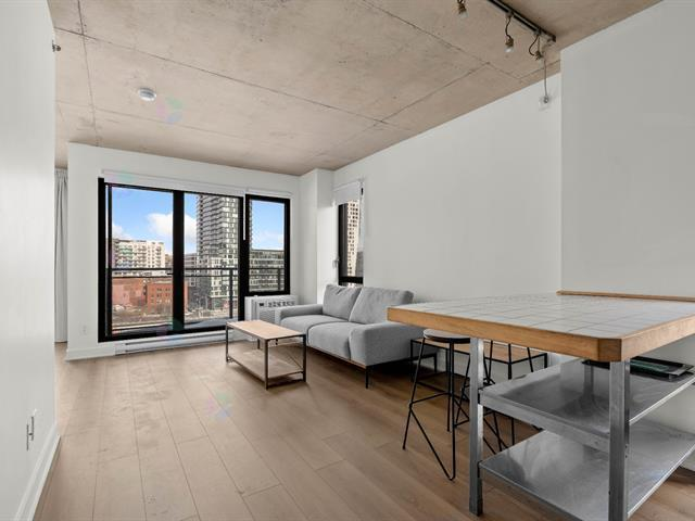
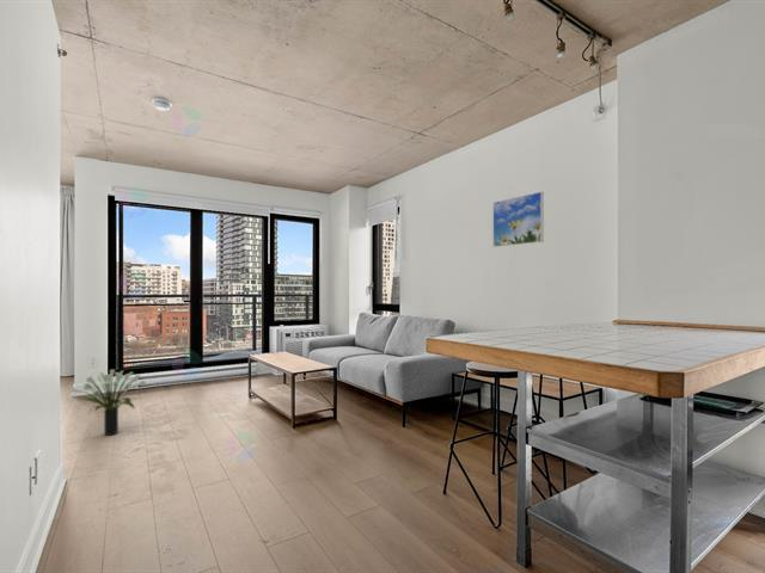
+ potted plant (109, 401)
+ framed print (516, 221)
